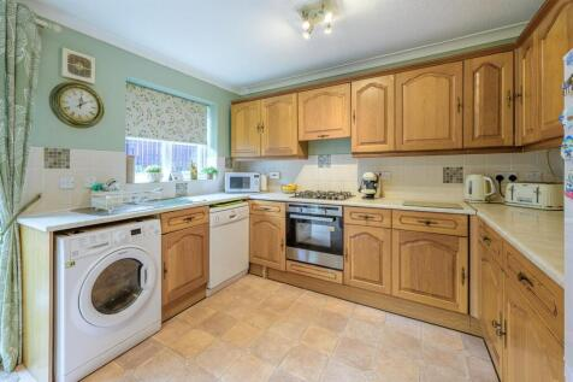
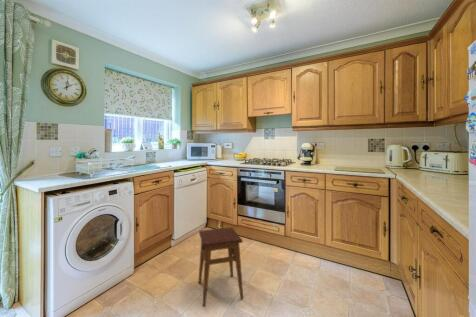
+ stool (219, 262)
